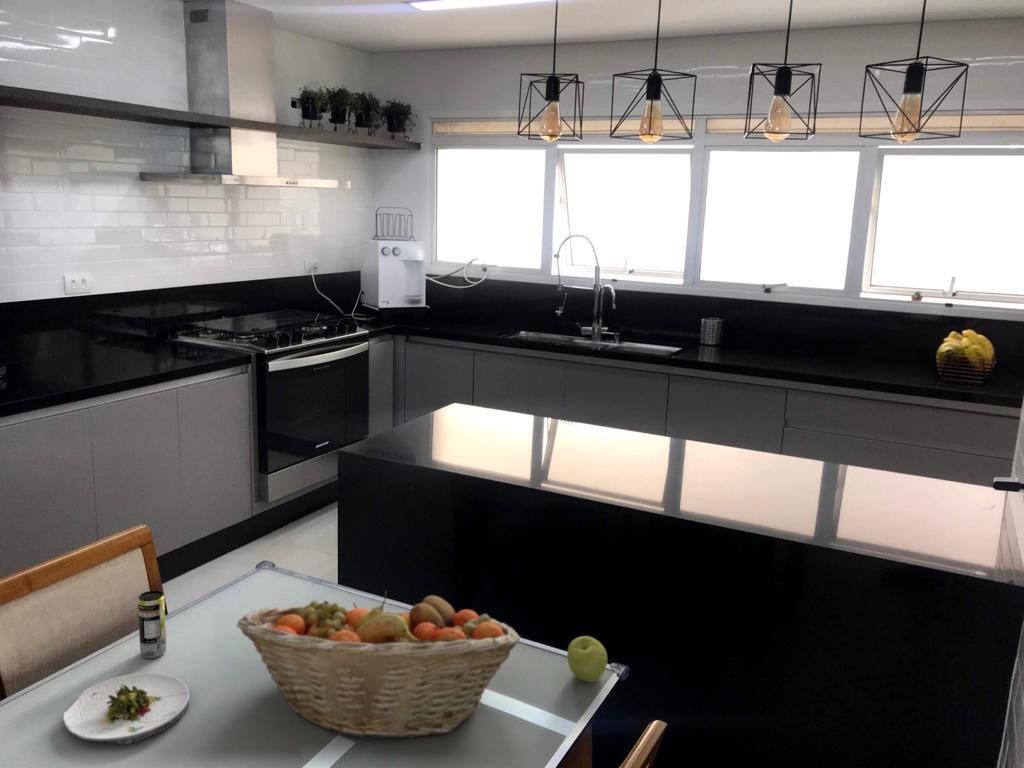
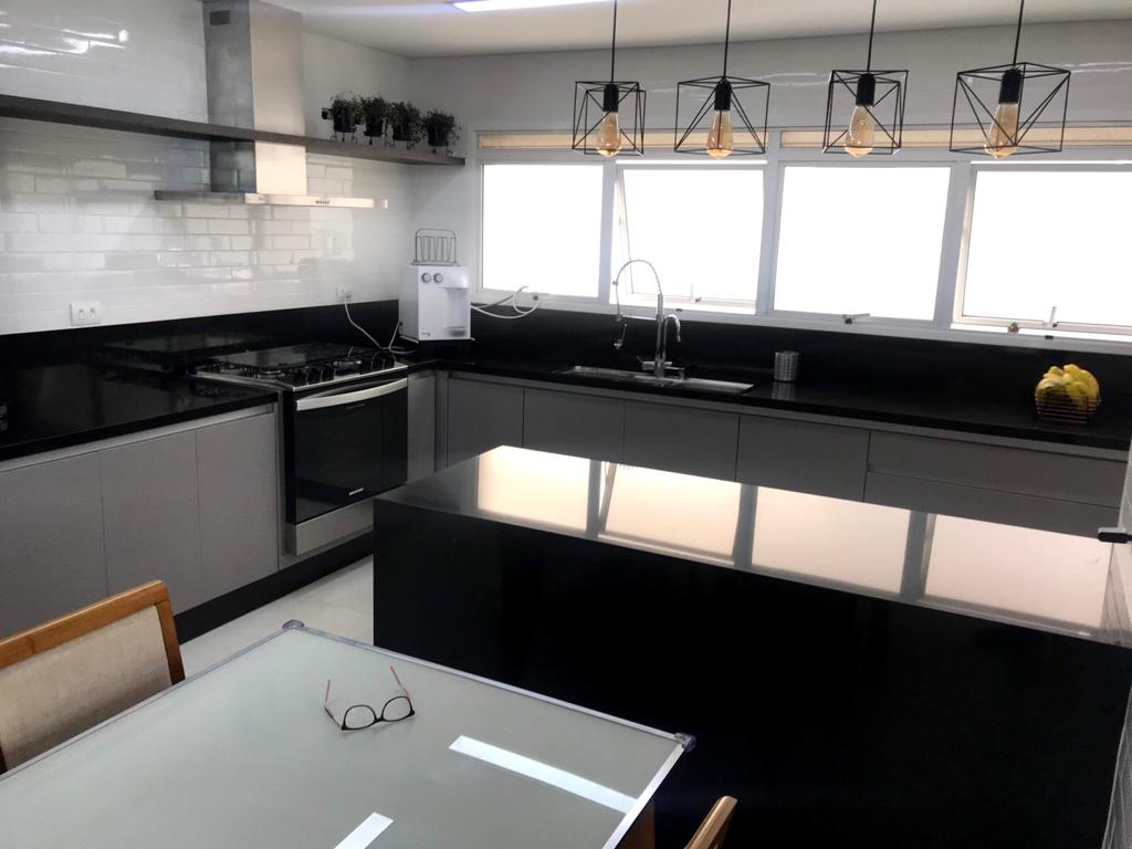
- fruit basket (380, 647)
- beverage can (152, 624)
- apple (586, 659)
- salad plate (129, 699)
